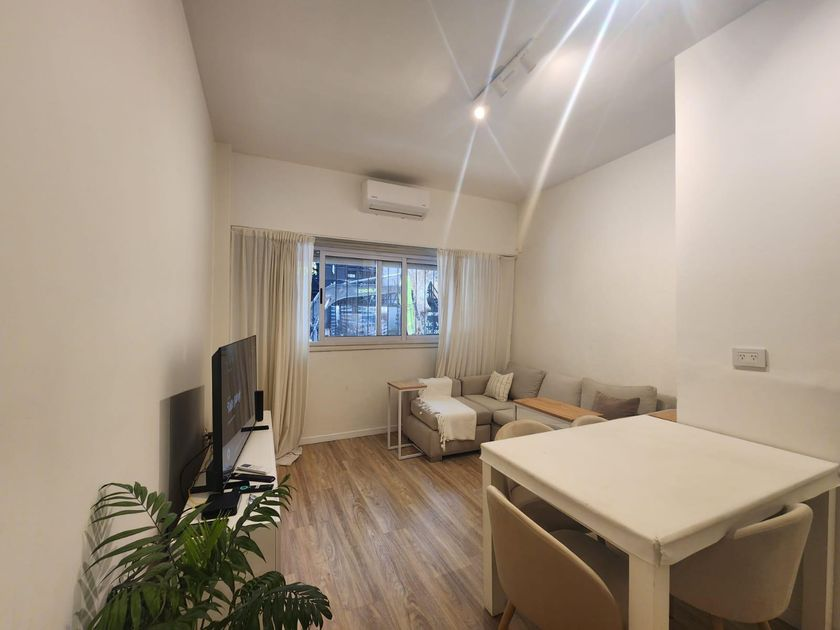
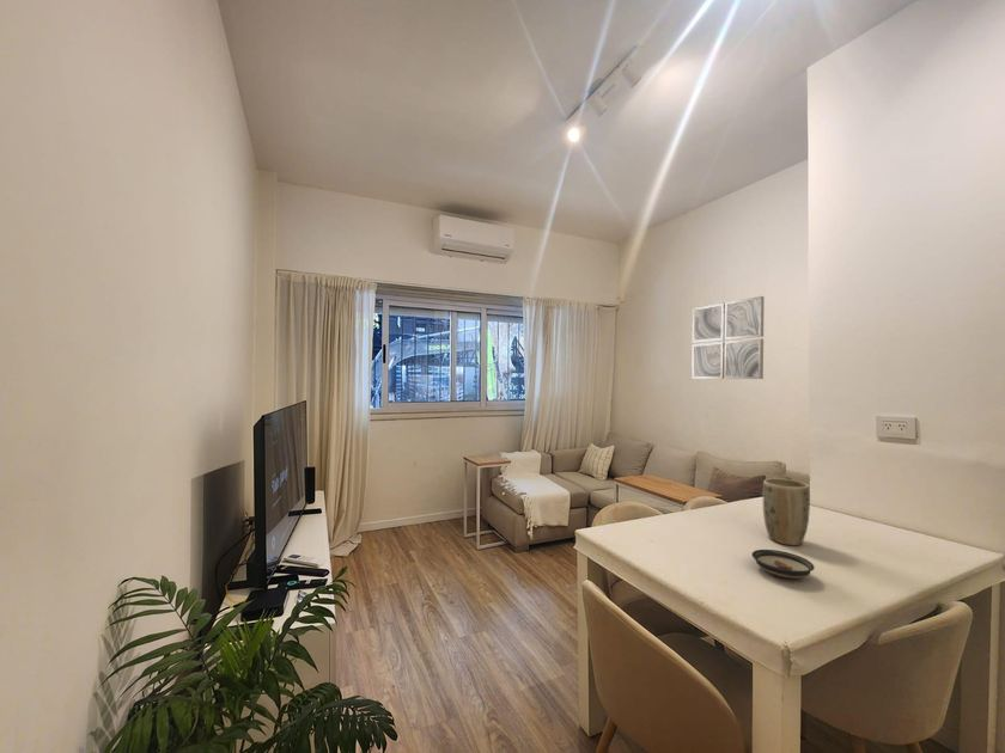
+ plant pot (785, 510)
+ saucer (781, 565)
+ wall art (724, 339)
